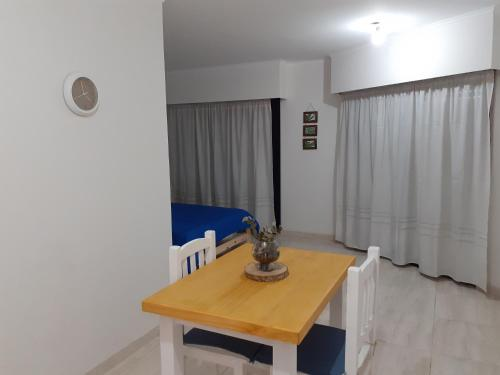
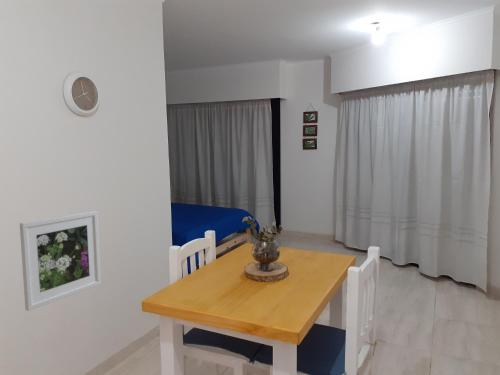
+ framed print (64, 256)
